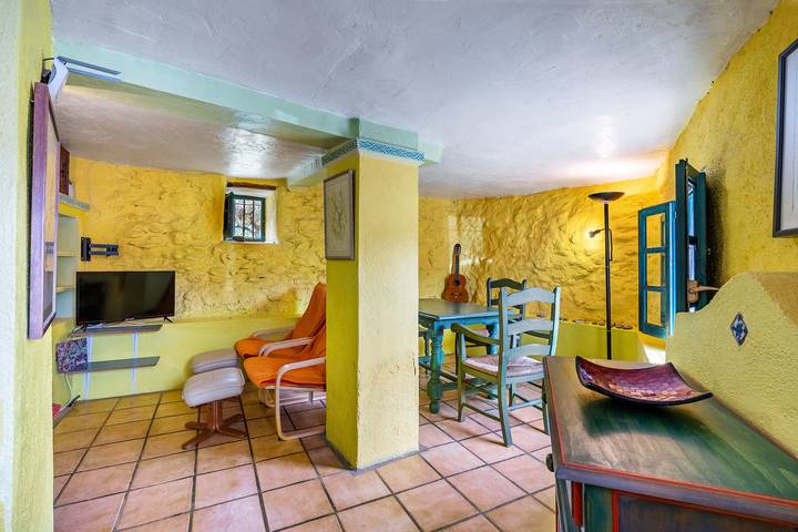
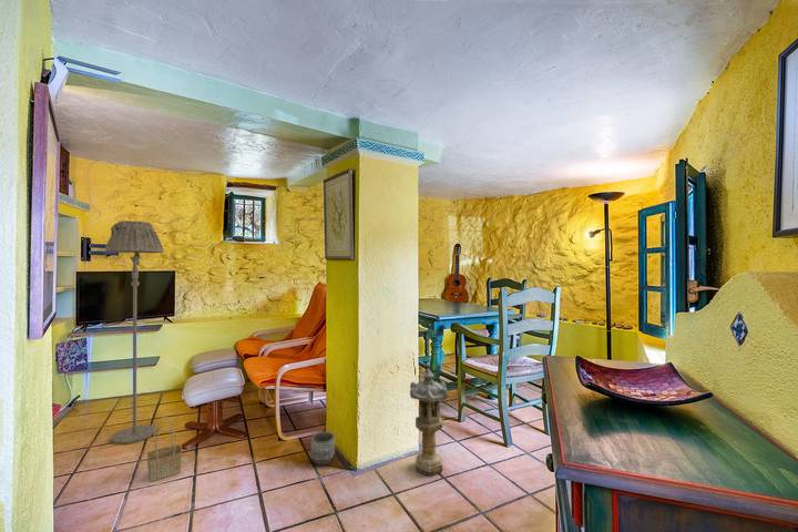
+ basket (164, 448)
+ lantern (428, 418)
+ floor lamp (134, 328)
+ planter (323, 448)
